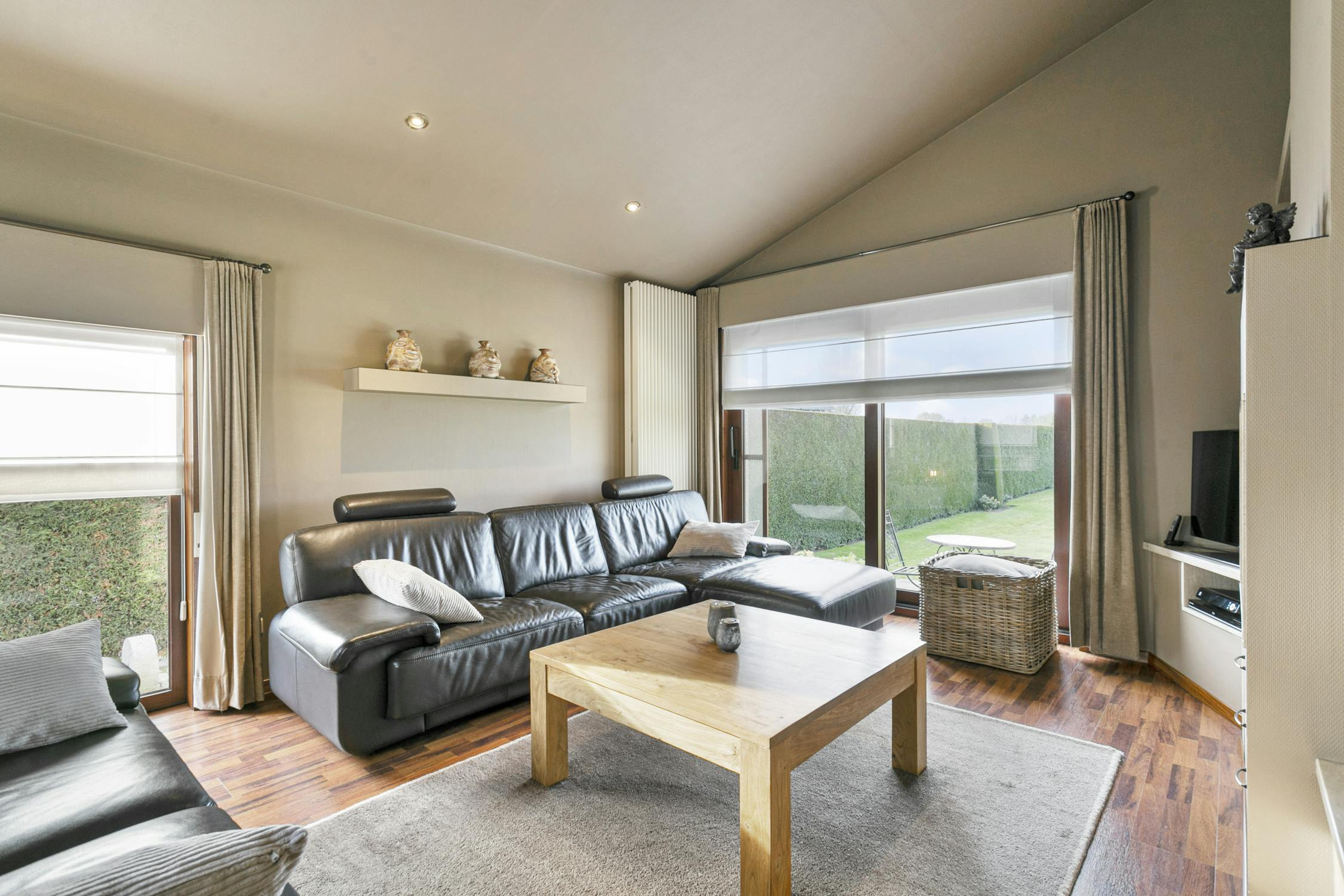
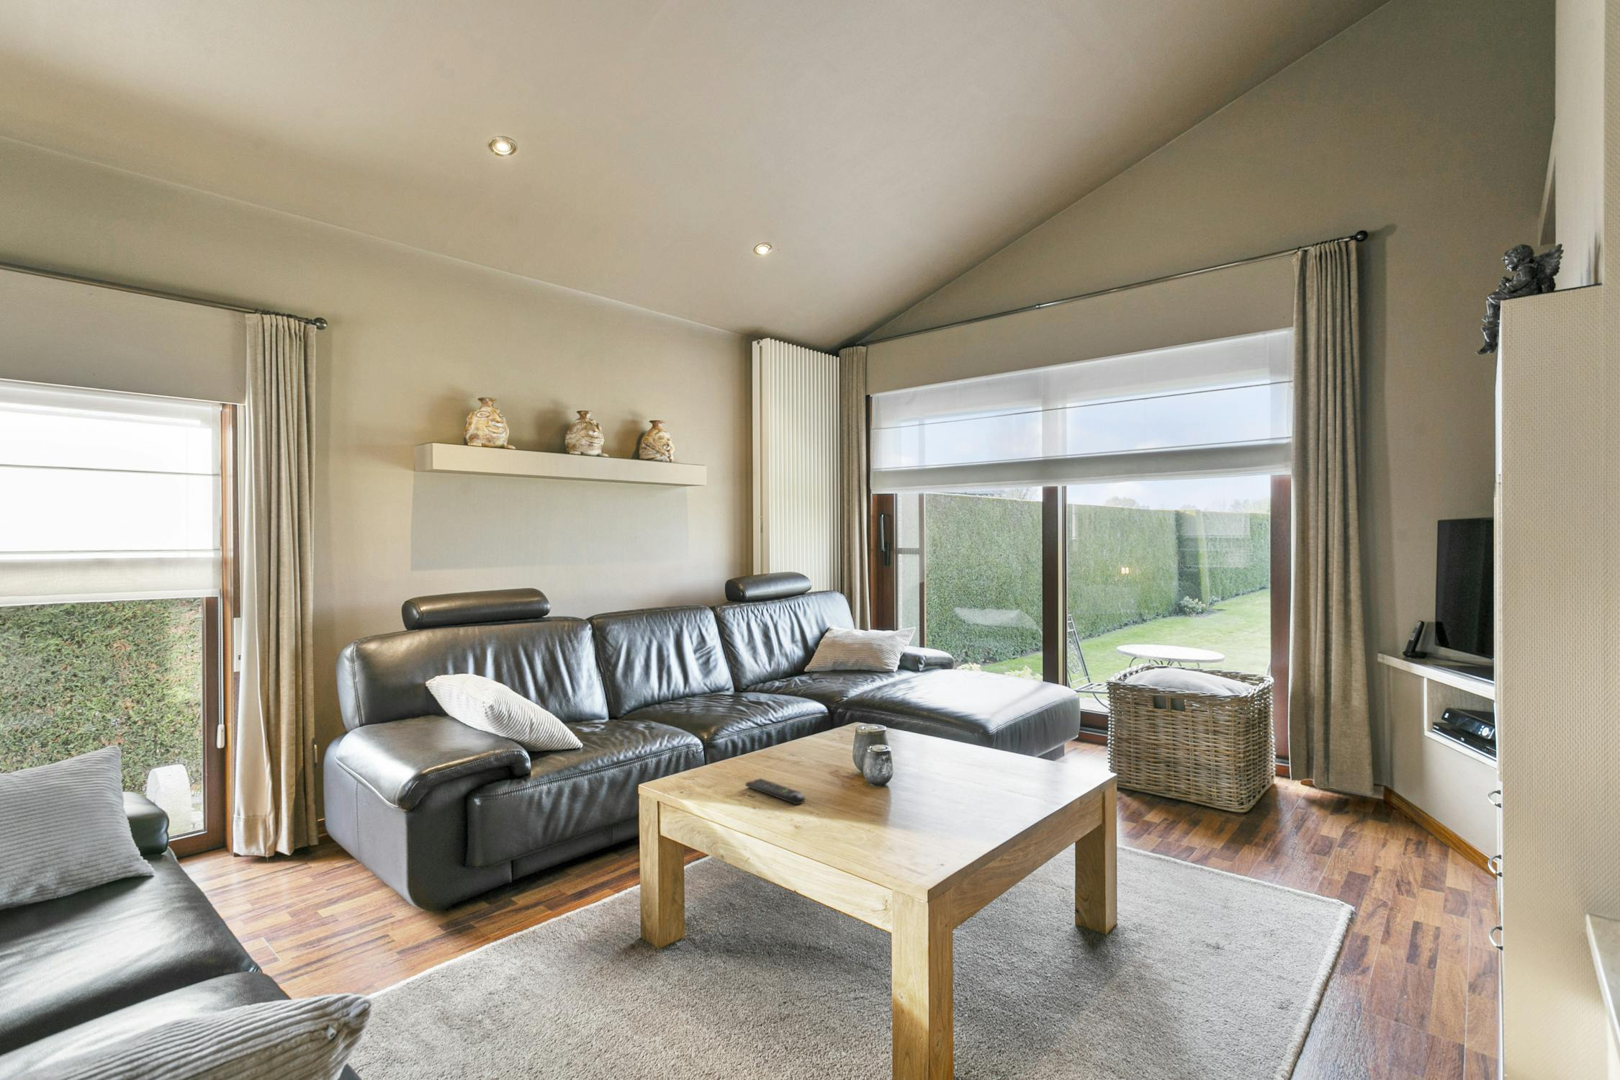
+ remote control (774, 791)
